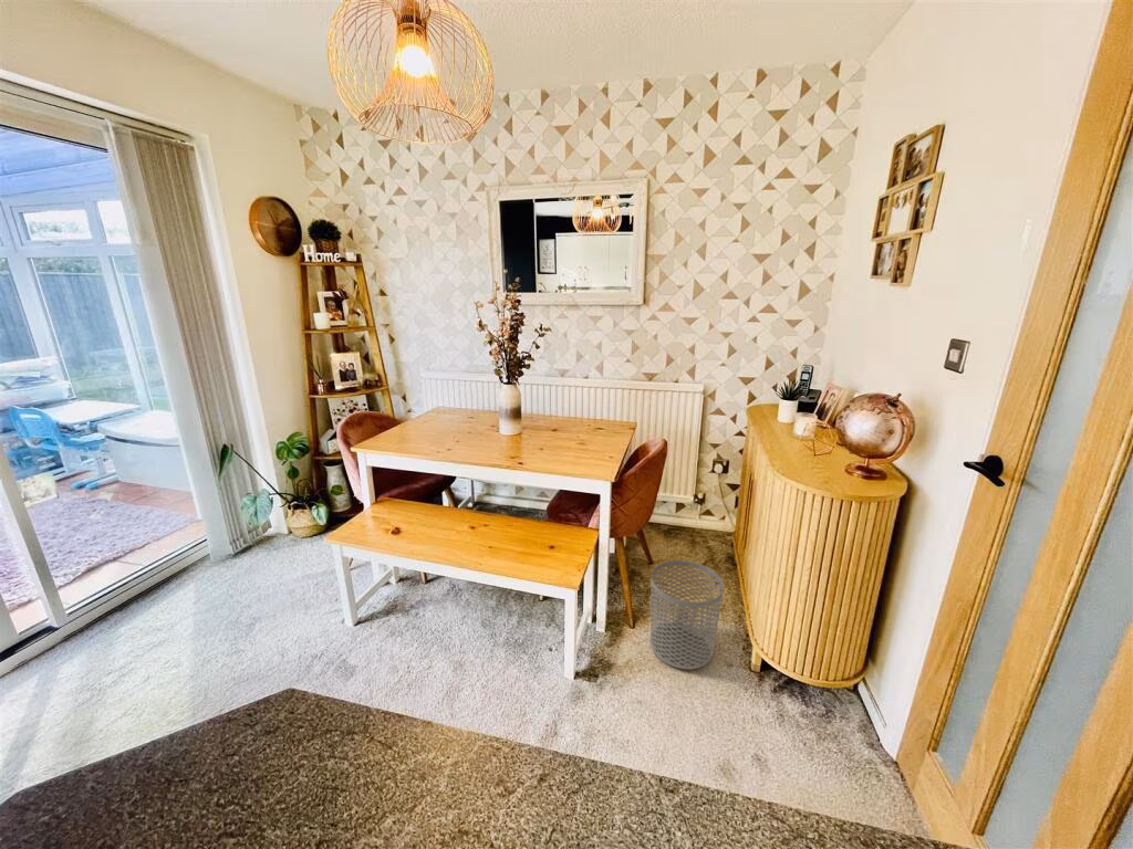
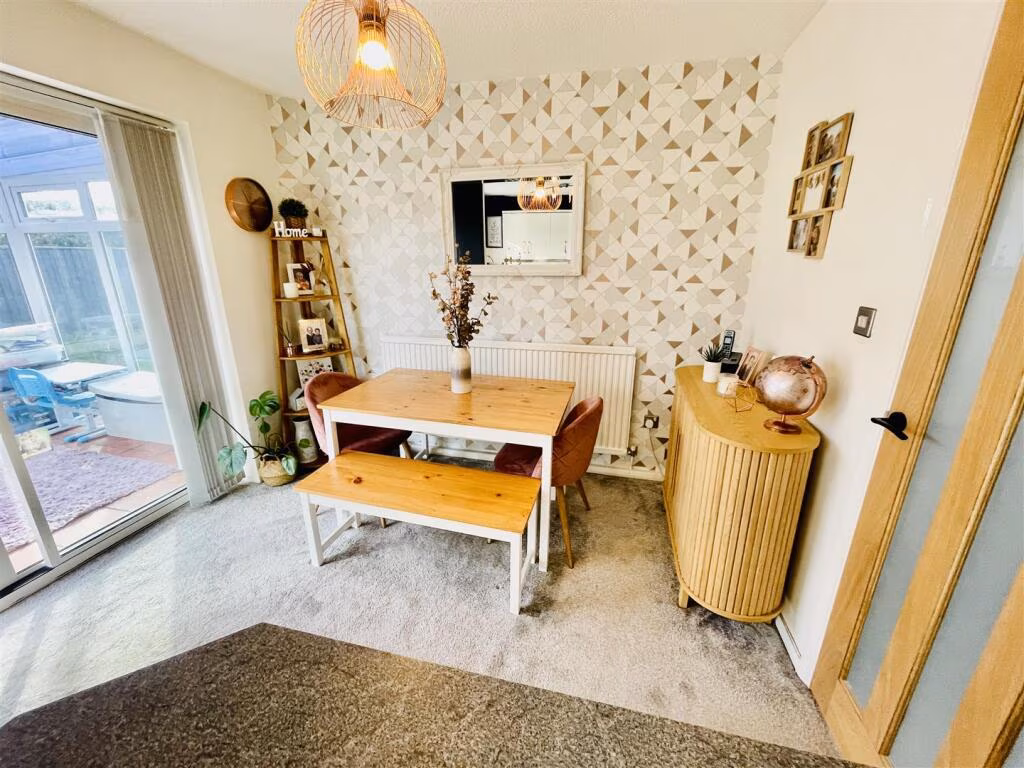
- waste bin (684, 614)
